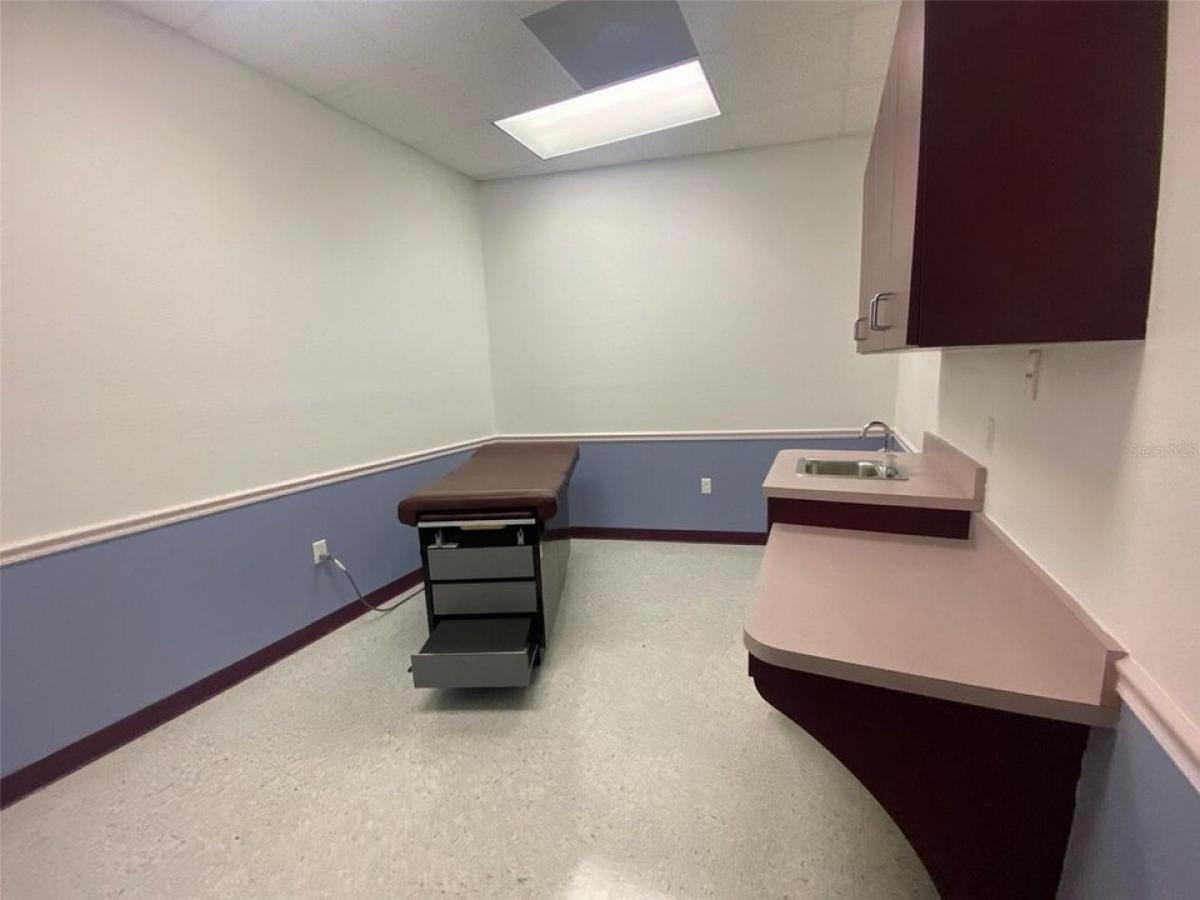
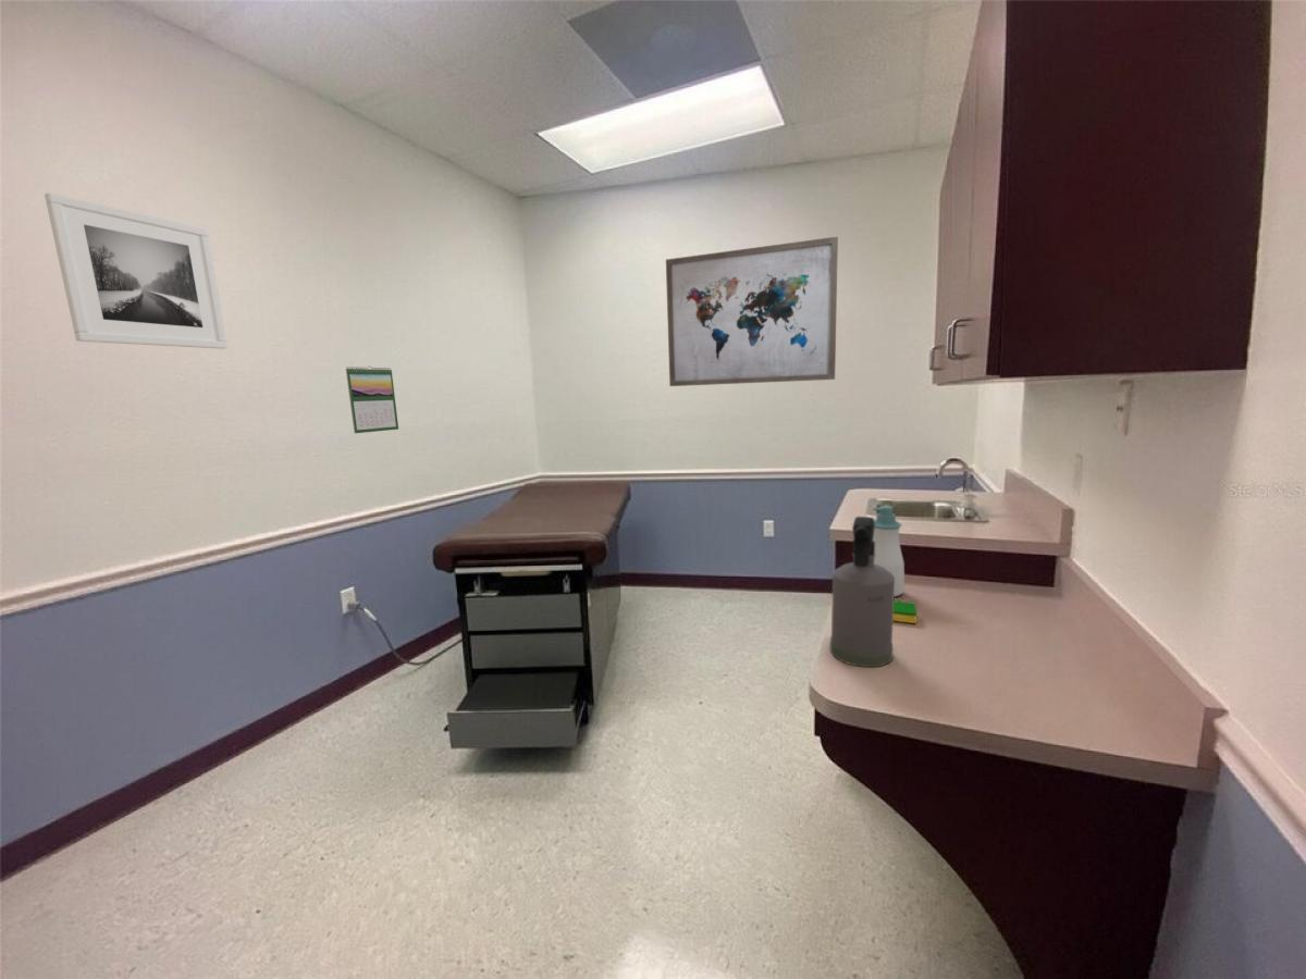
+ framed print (147, 280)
+ spray bottle (862, 587)
+ dish sponge (894, 609)
+ calendar (373, 398)
+ soap bottle (884, 549)
+ wall art (747, 317)
